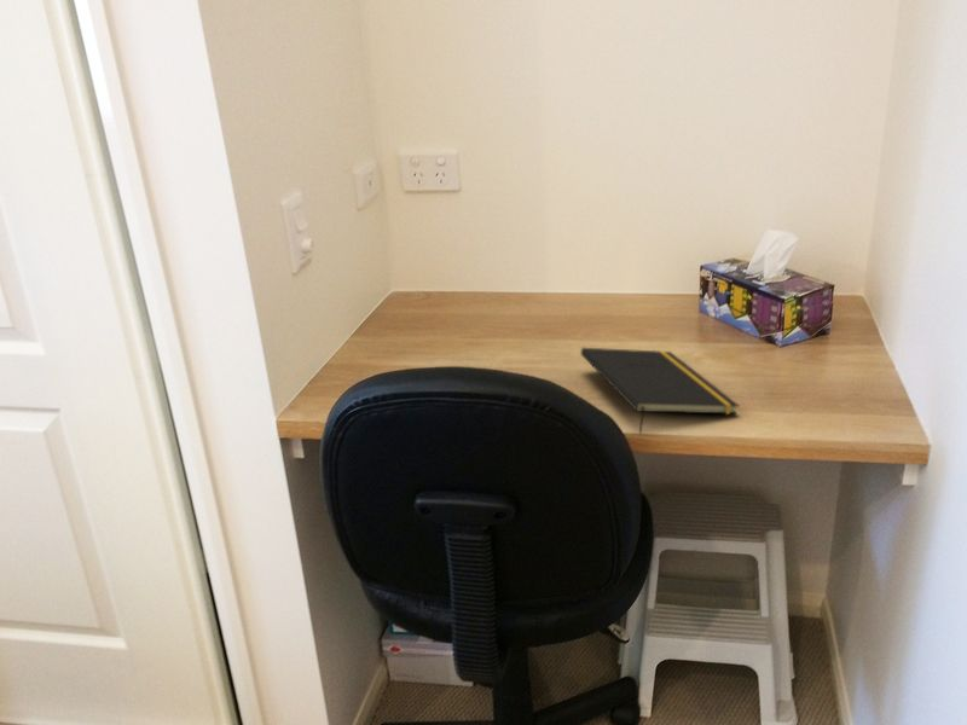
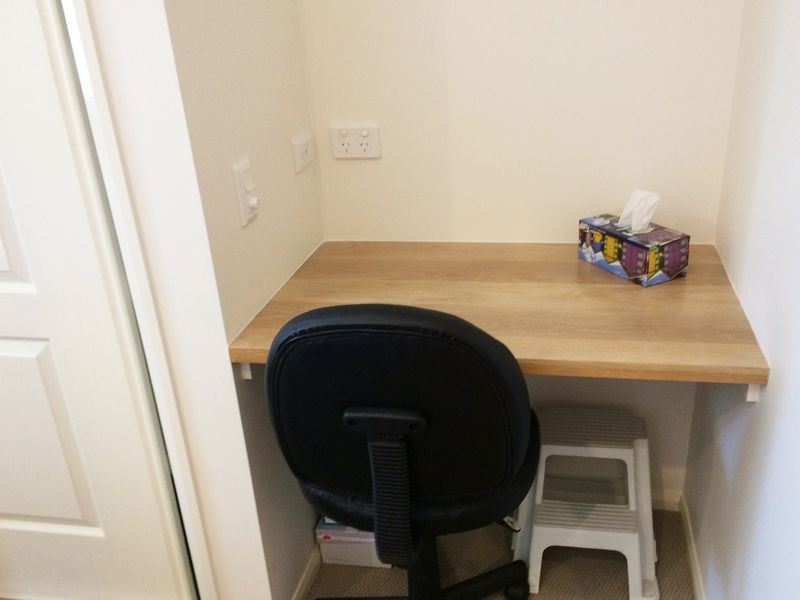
- notepad (654, 378)
